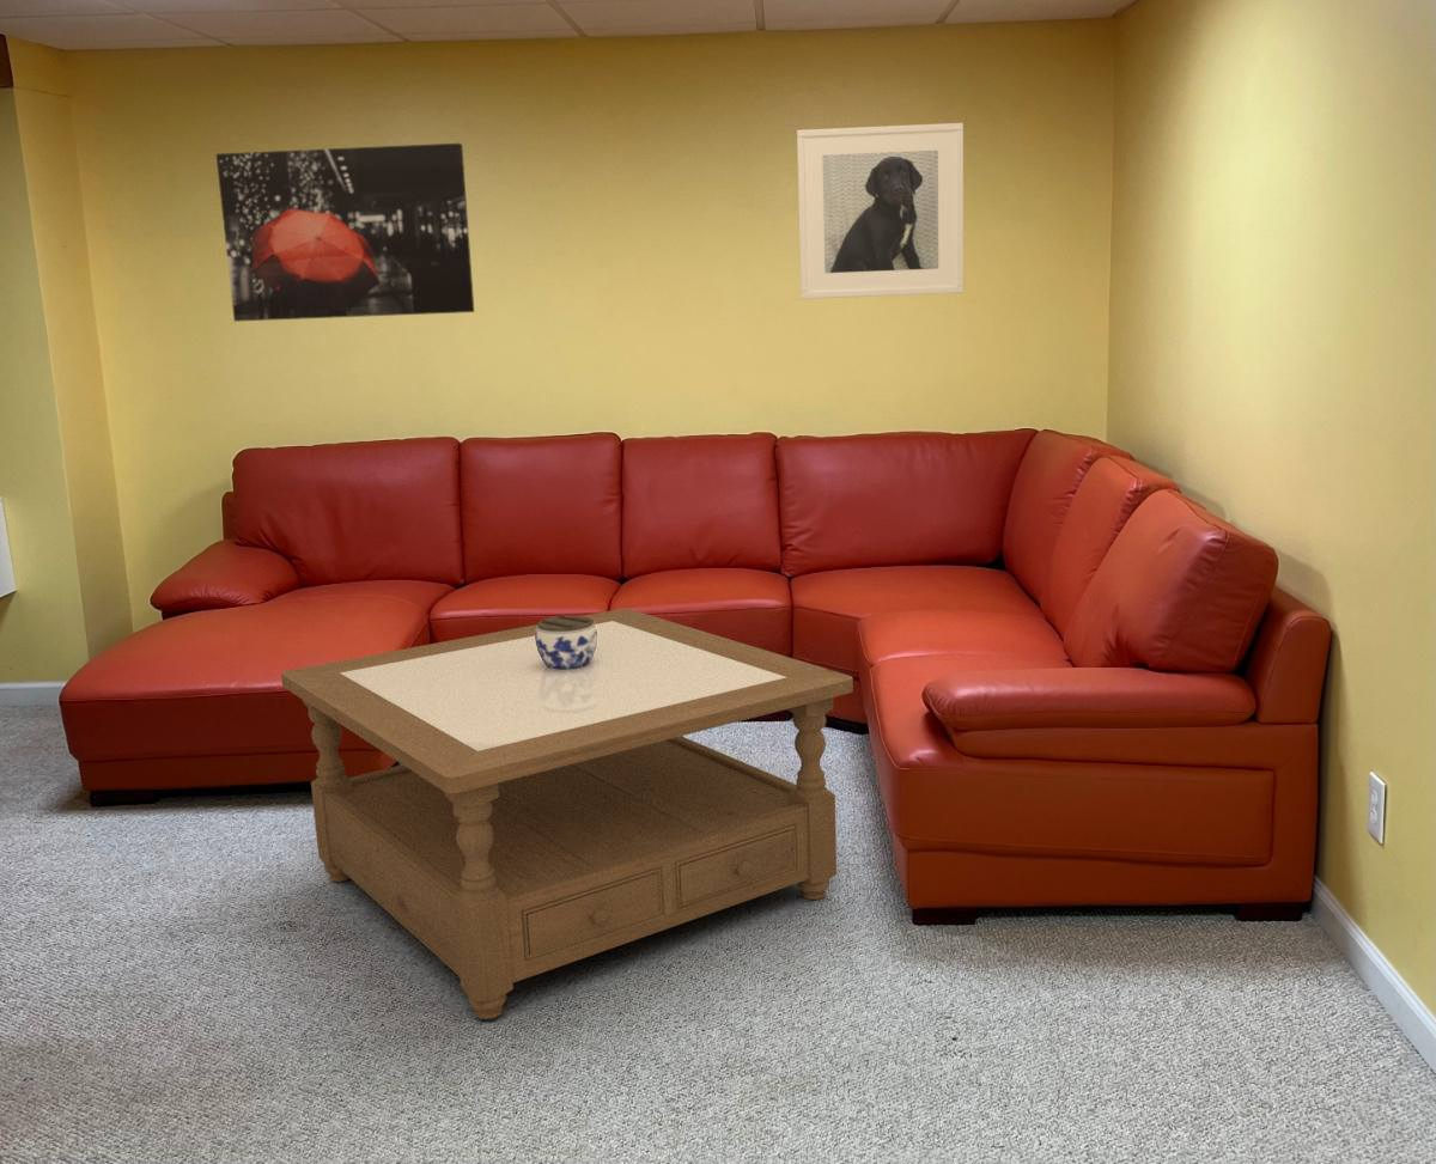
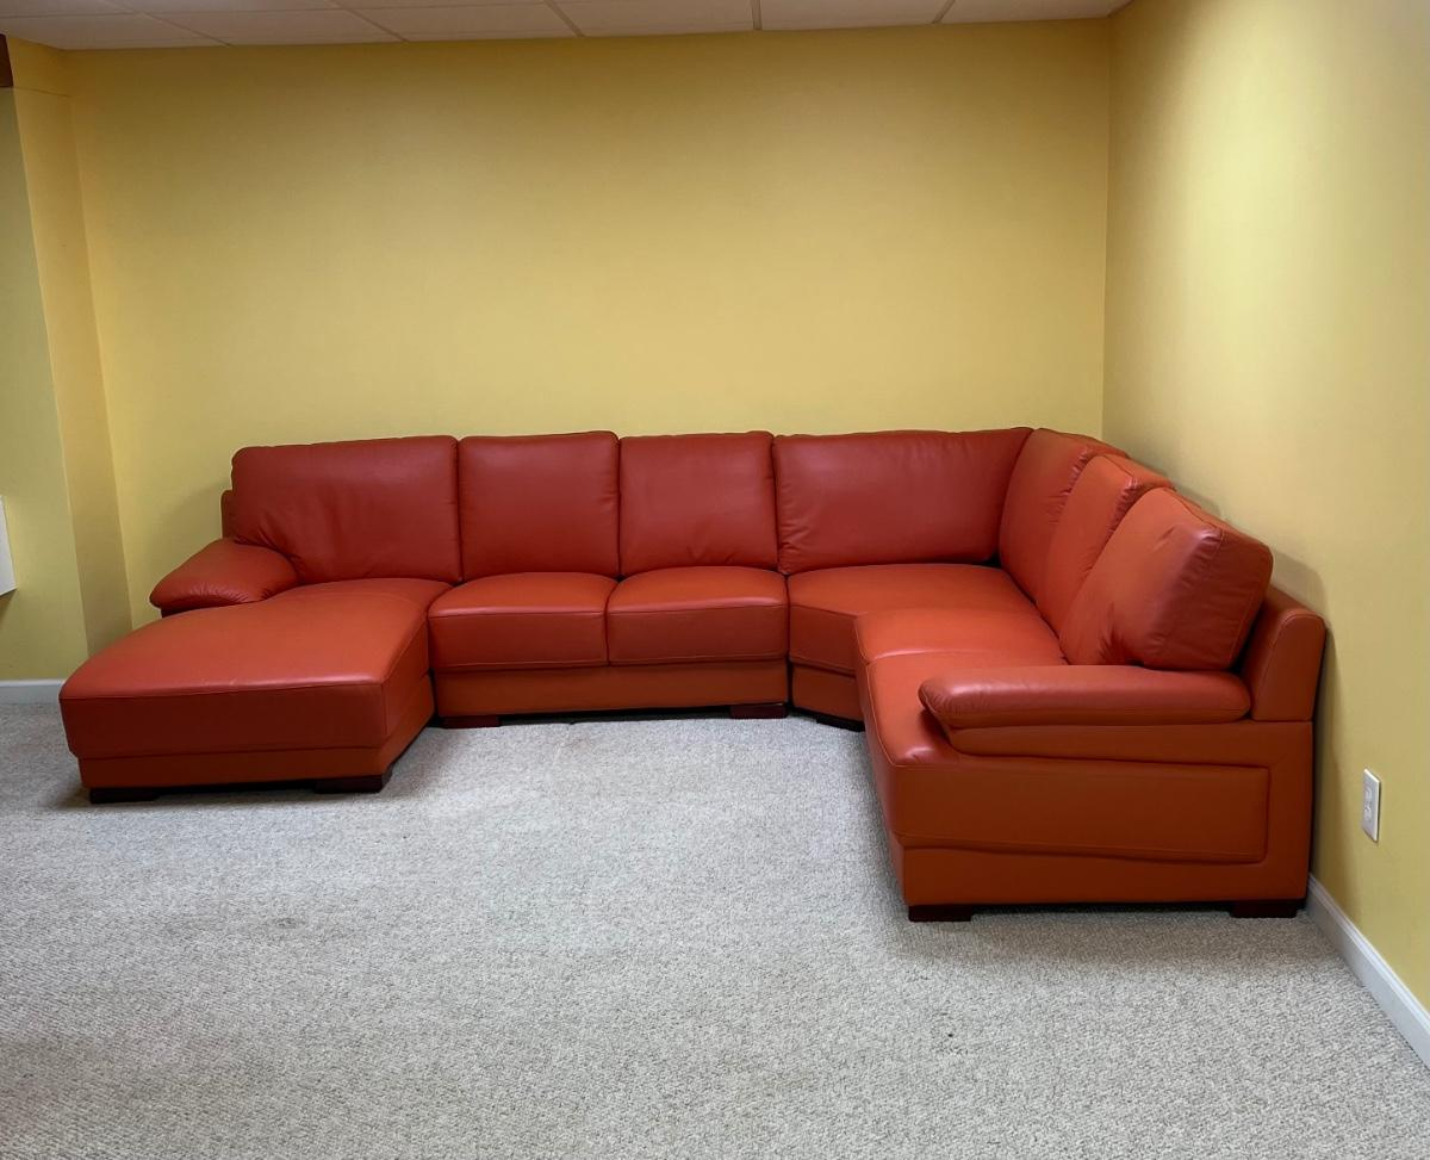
- wall art (346, 233)
- jar (566, 641)
- coffee table (562, 782)
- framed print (881, 212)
